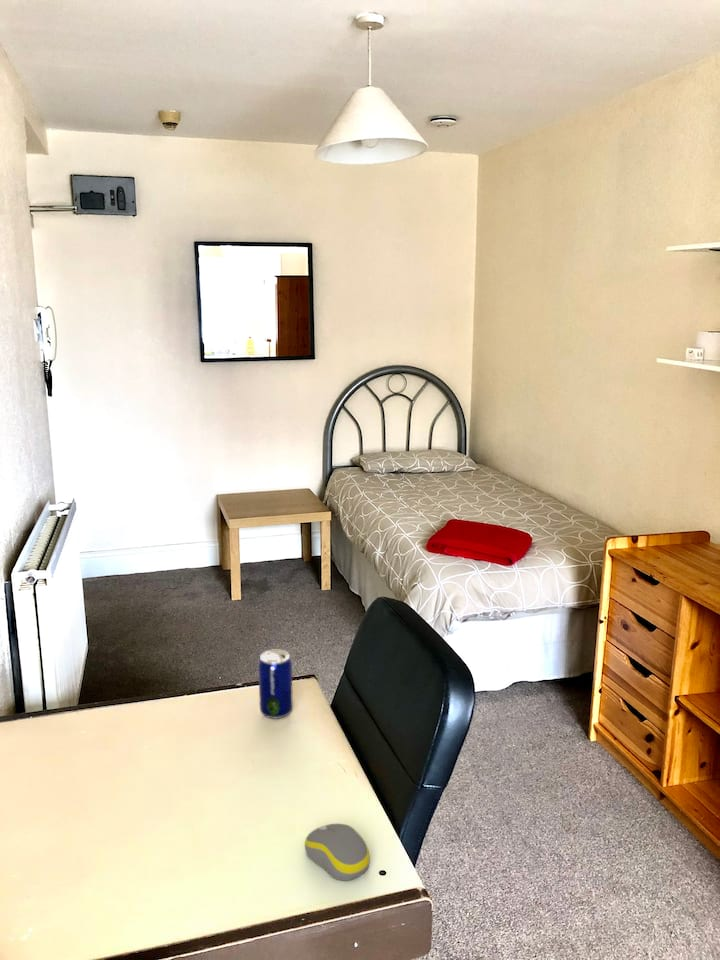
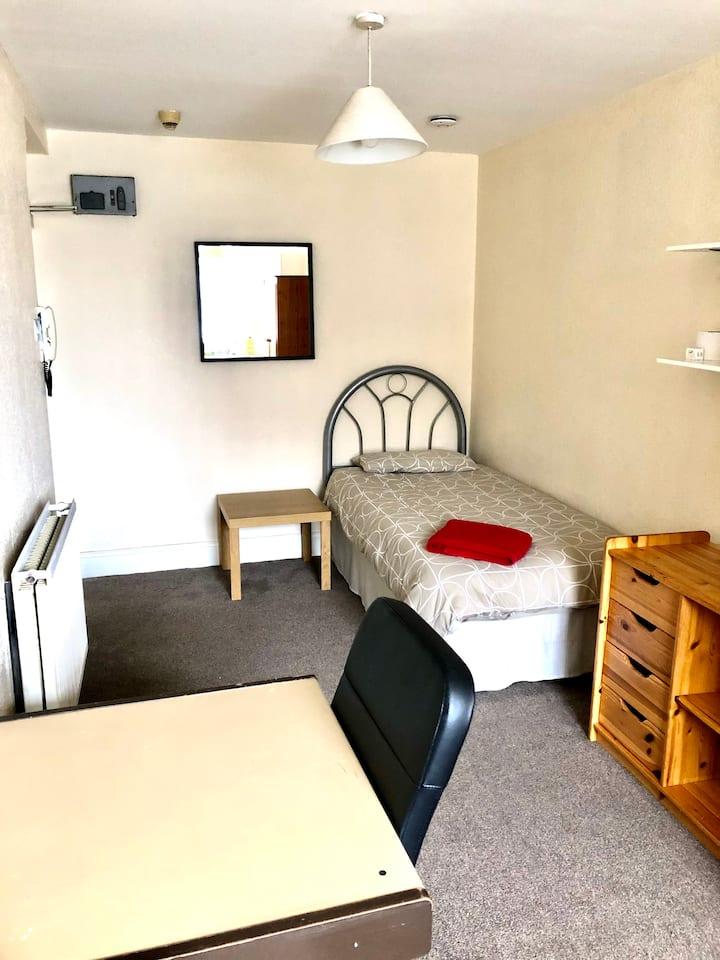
- beer can (275, 683)
- computer mouse (337, 844)
